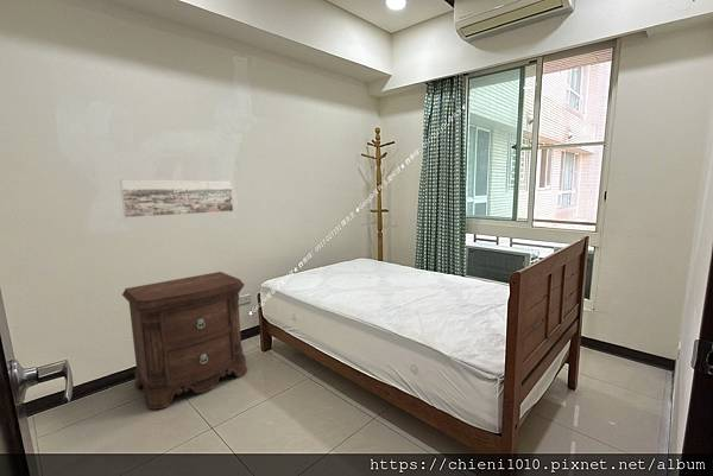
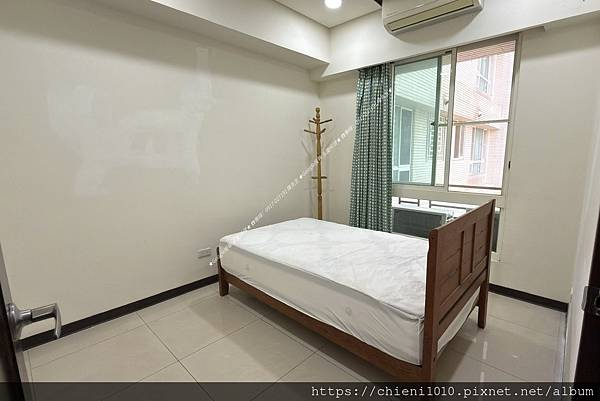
- nightstand (191, 334)
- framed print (182, 197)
